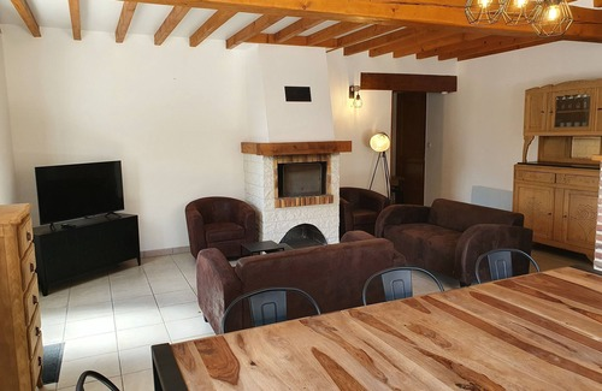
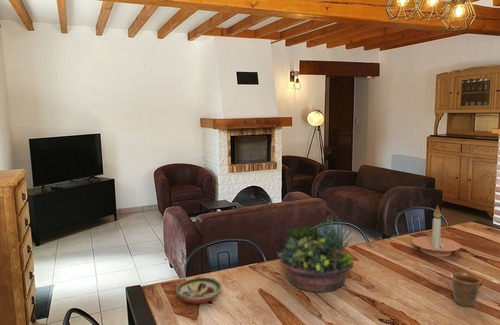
+ mug (467, 290)
+ succulent planter (315, 248)
+ decorative bowl (199, 292)
+ candle holder (436, 228)
